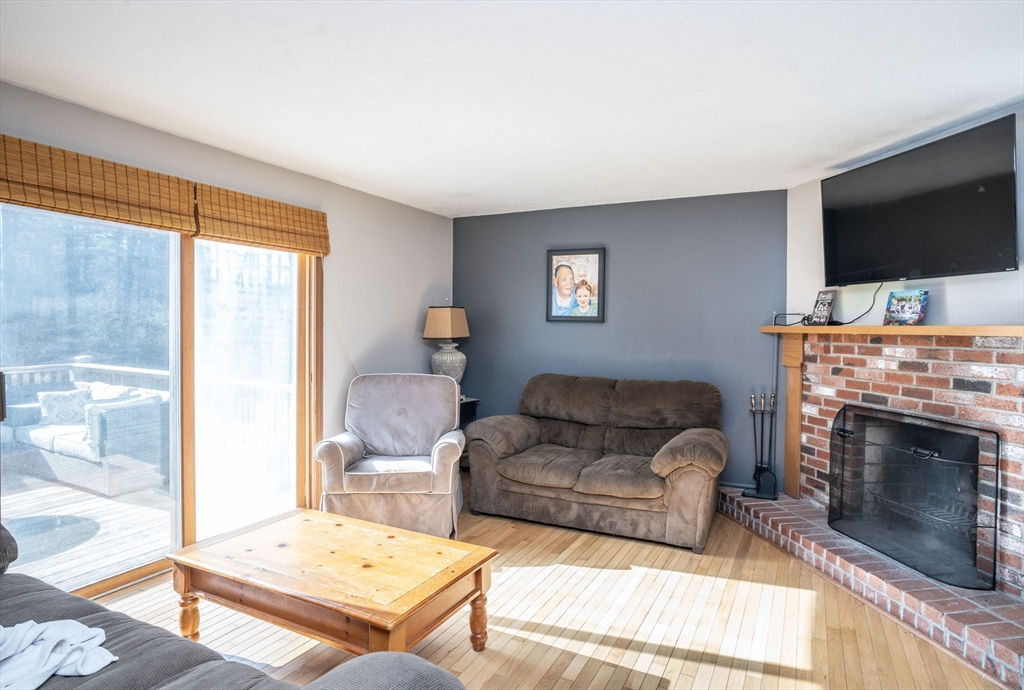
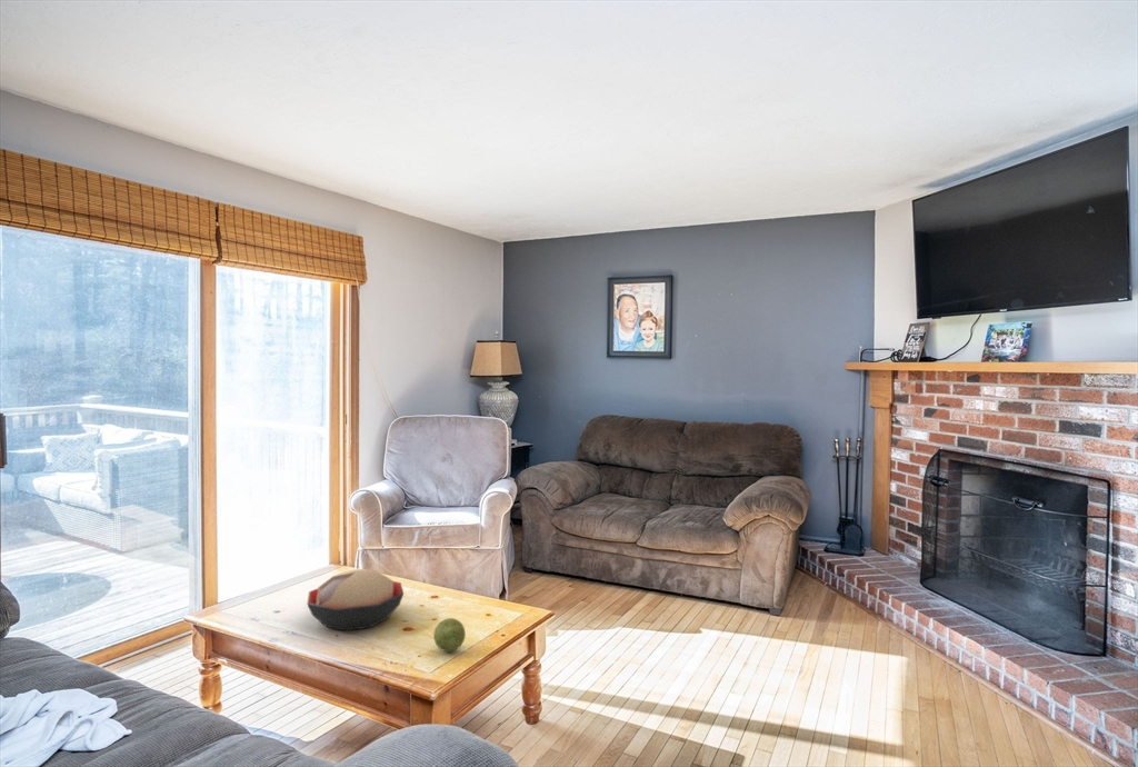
+ decorative bowl (356, 595)
+ decorative ball (449, 634)
